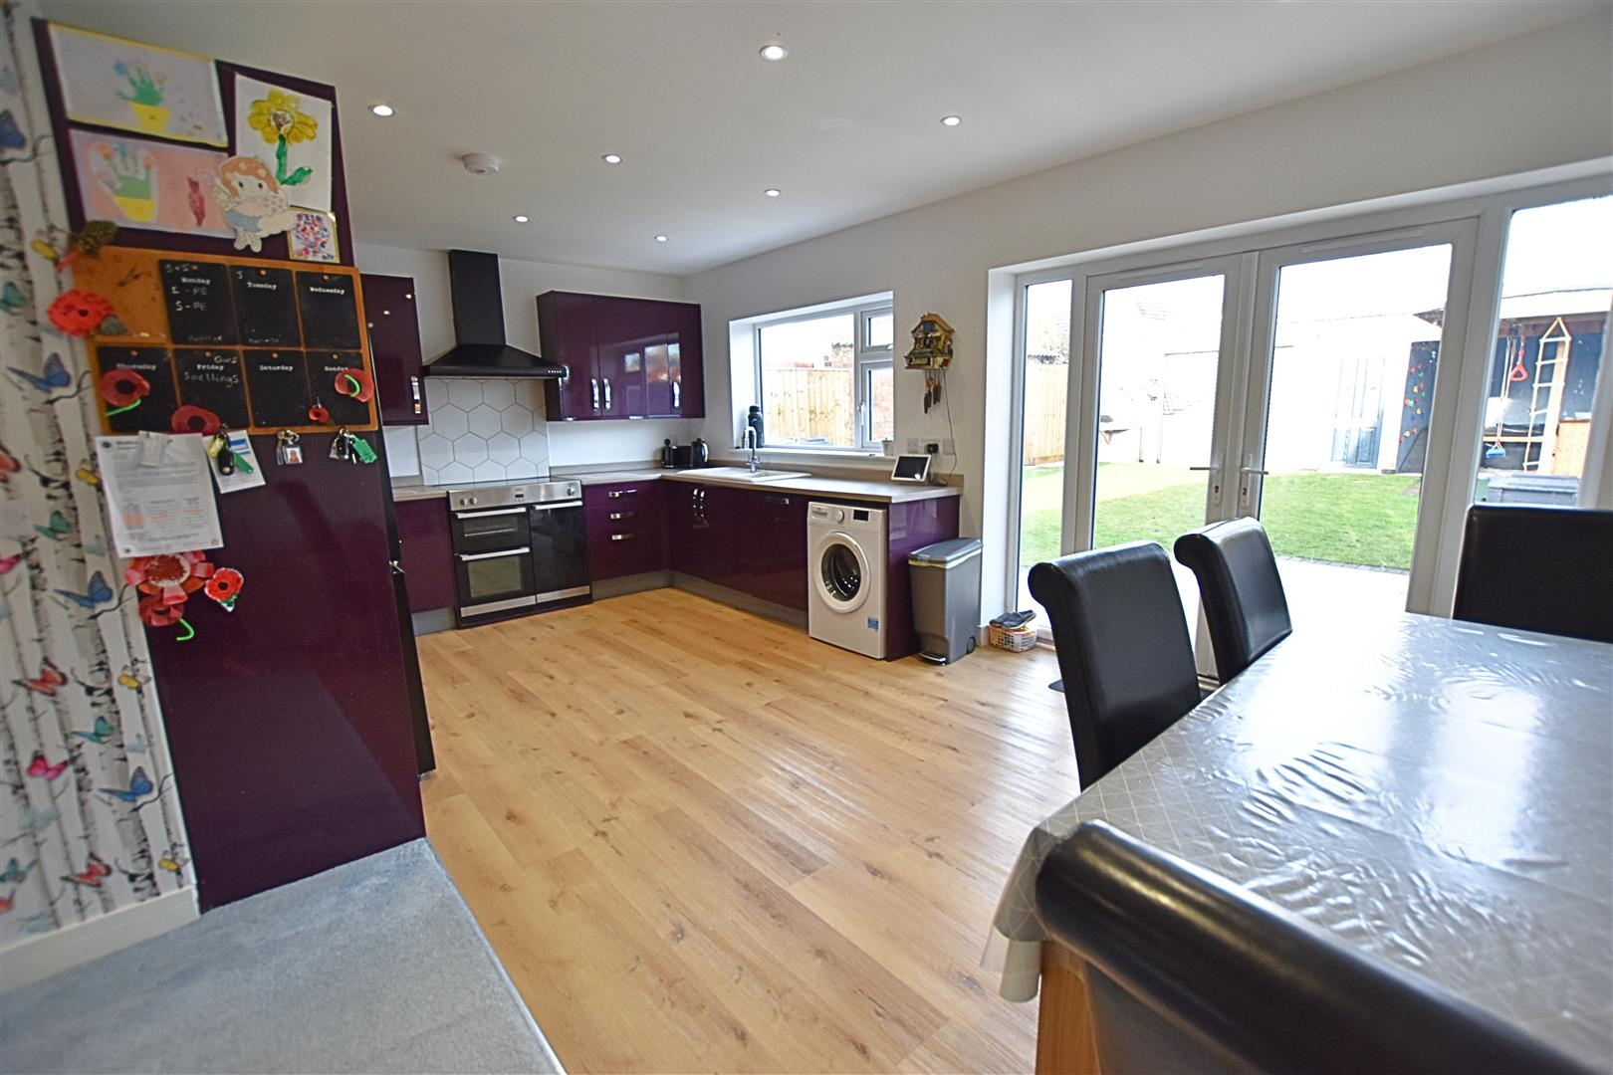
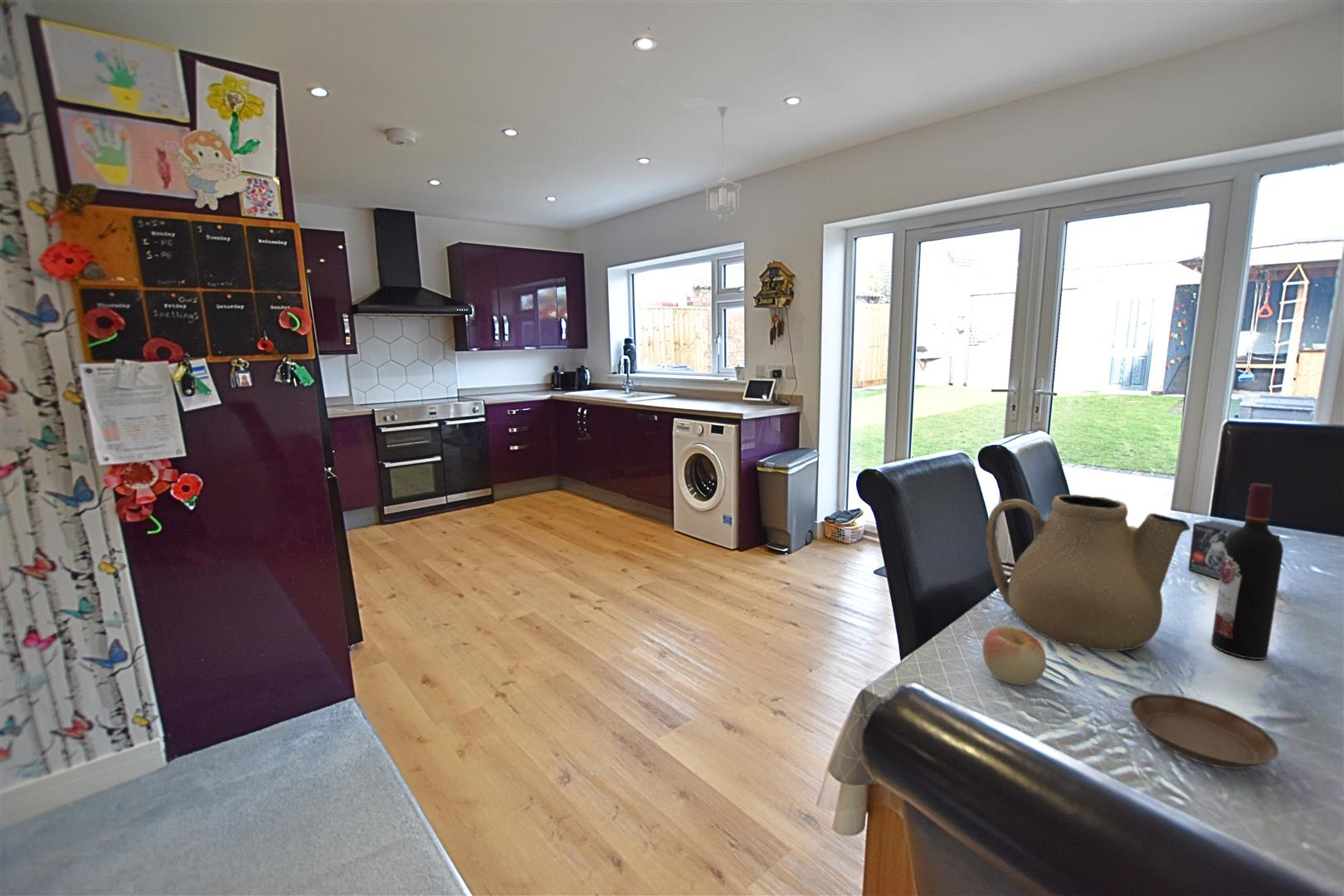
+ saucer (1198, 733)
+ small box (1223, 552)
+ pendant light (722, 166)
+ apple (1014, 655)
+ wine bottle (1249, 568)
+ teapot (1077, 564)
